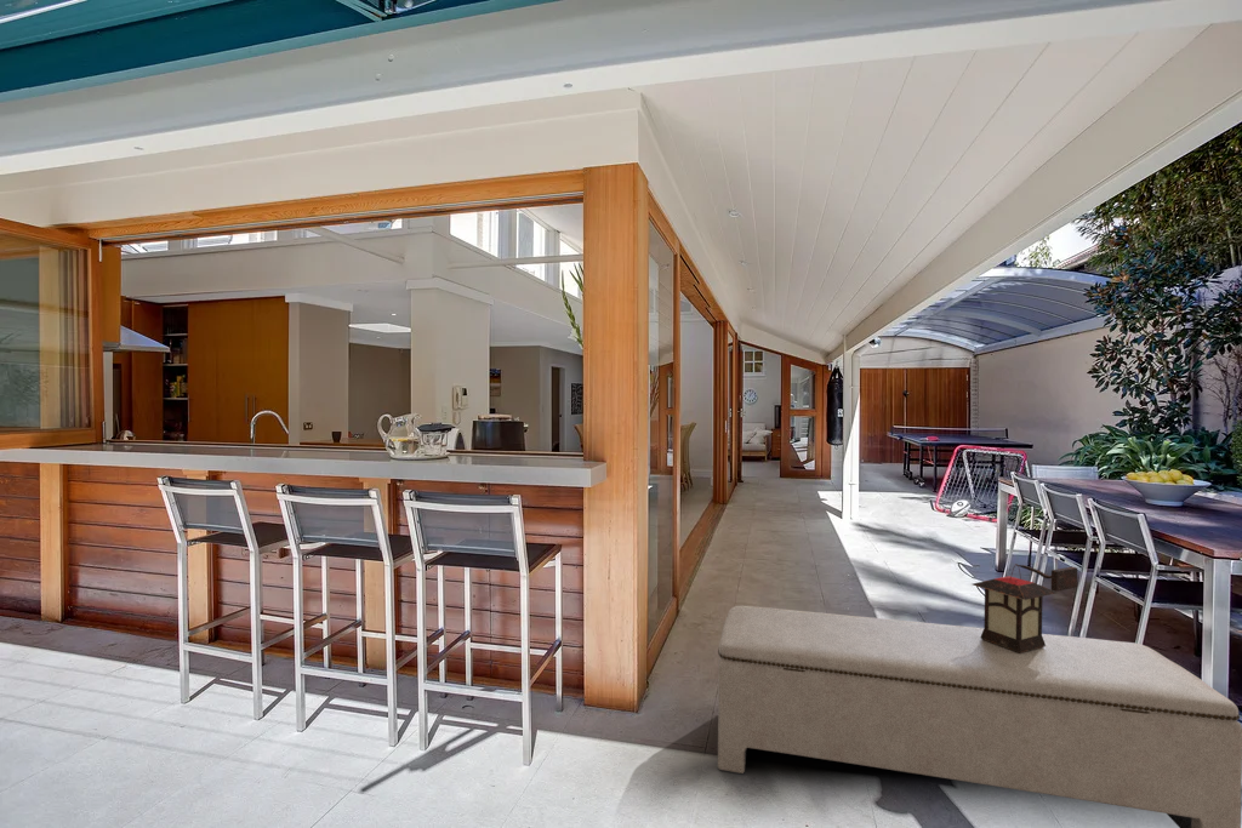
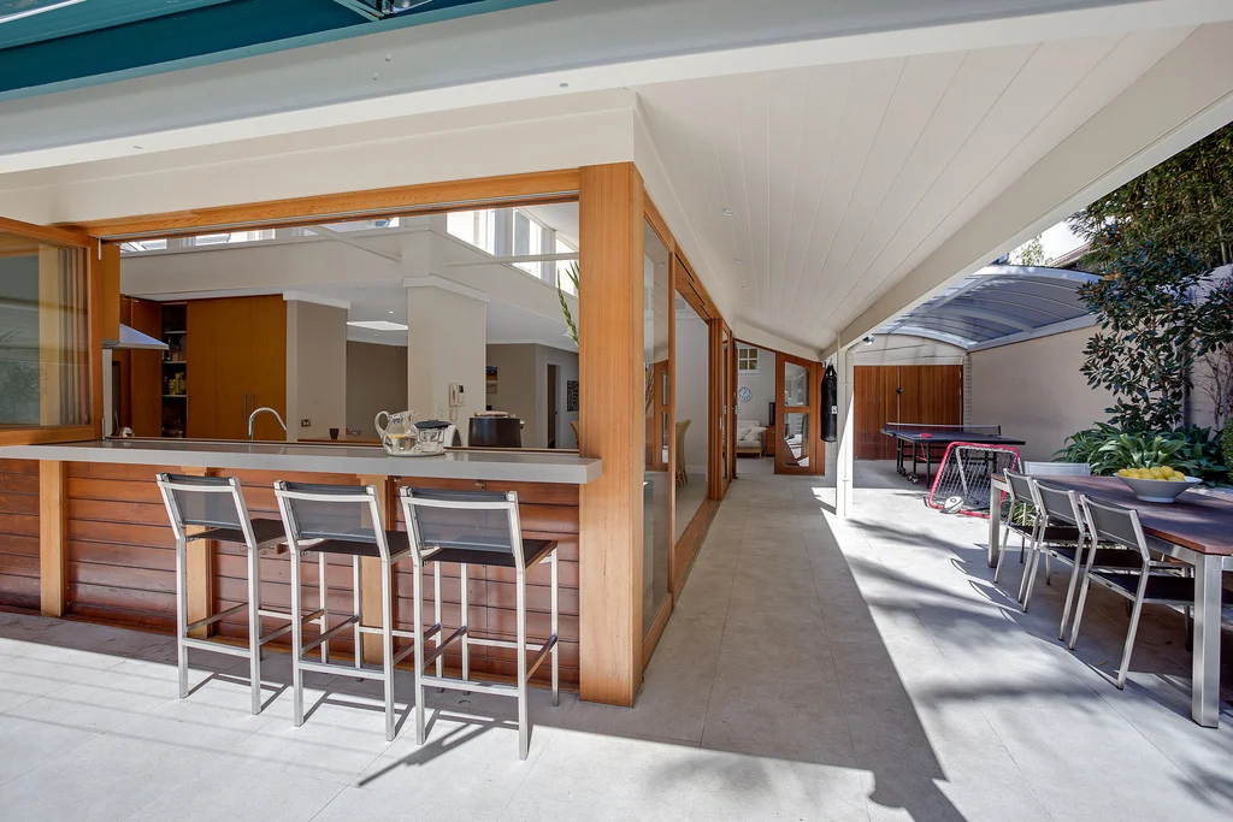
- bench (935, 704)
- lantern (1024, 603)
